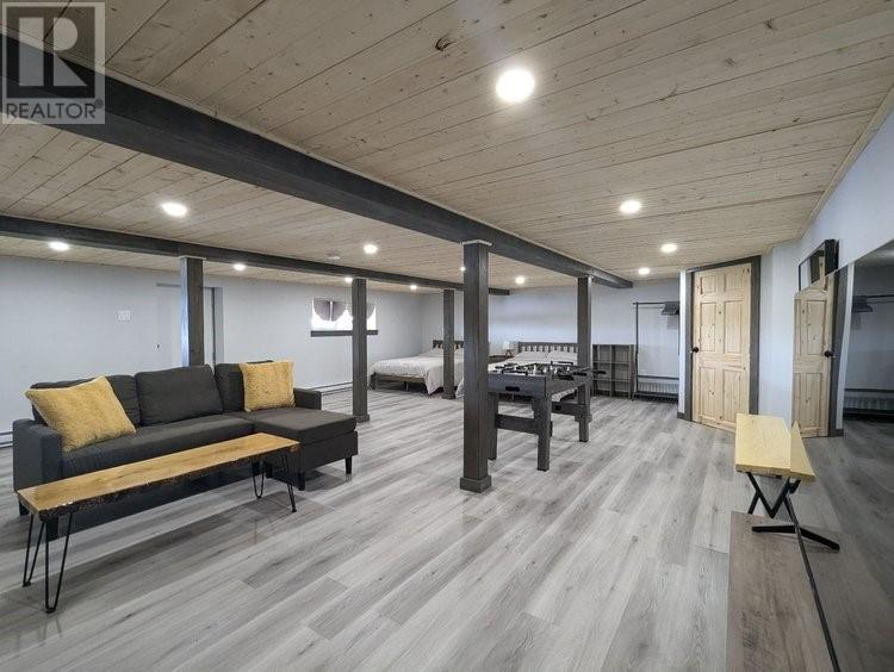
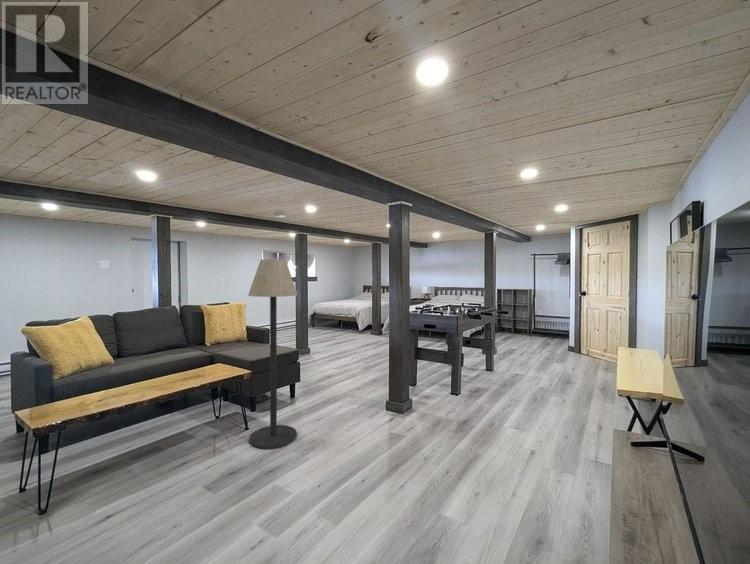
+ floor lamp (273, 349)
